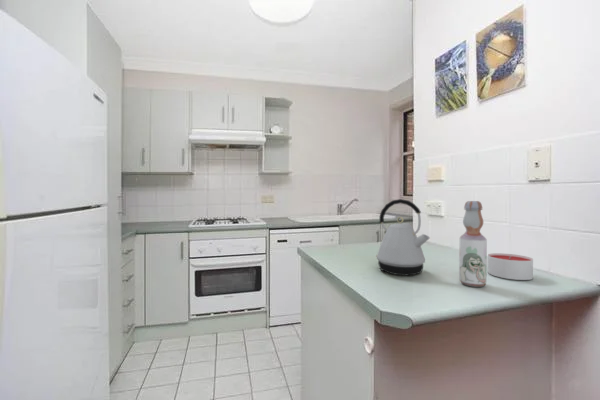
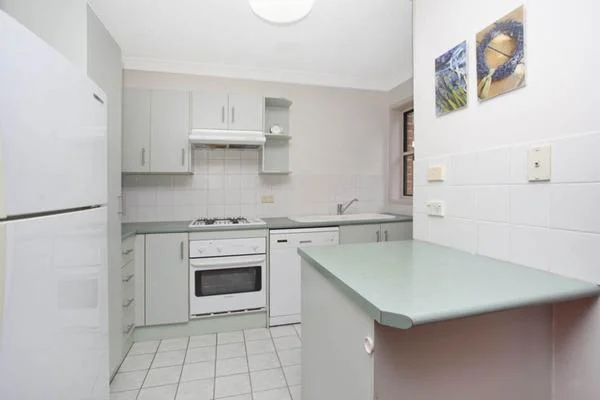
- kettle (401, 235)
- bottle (472, 242)
- candle (509, 265)
